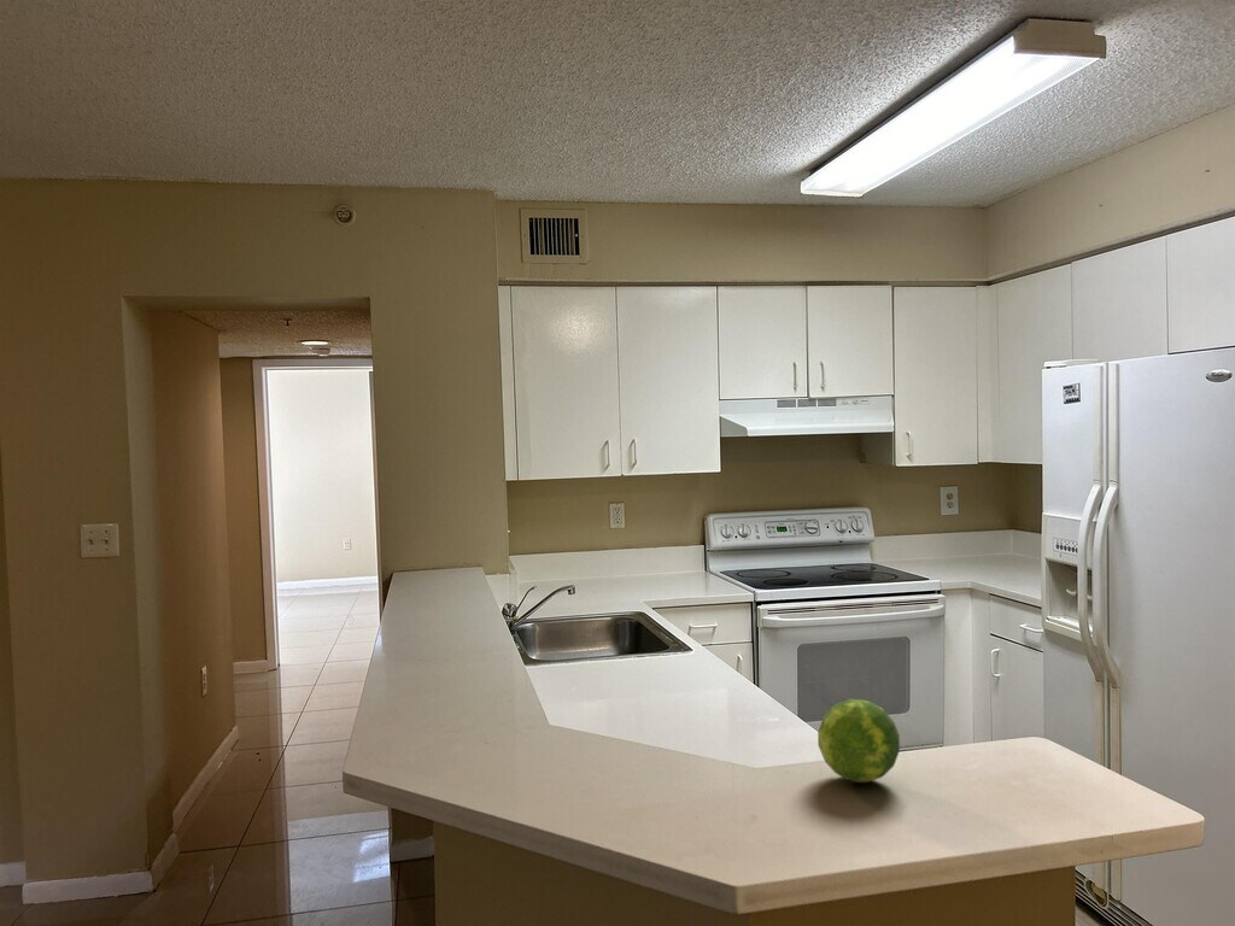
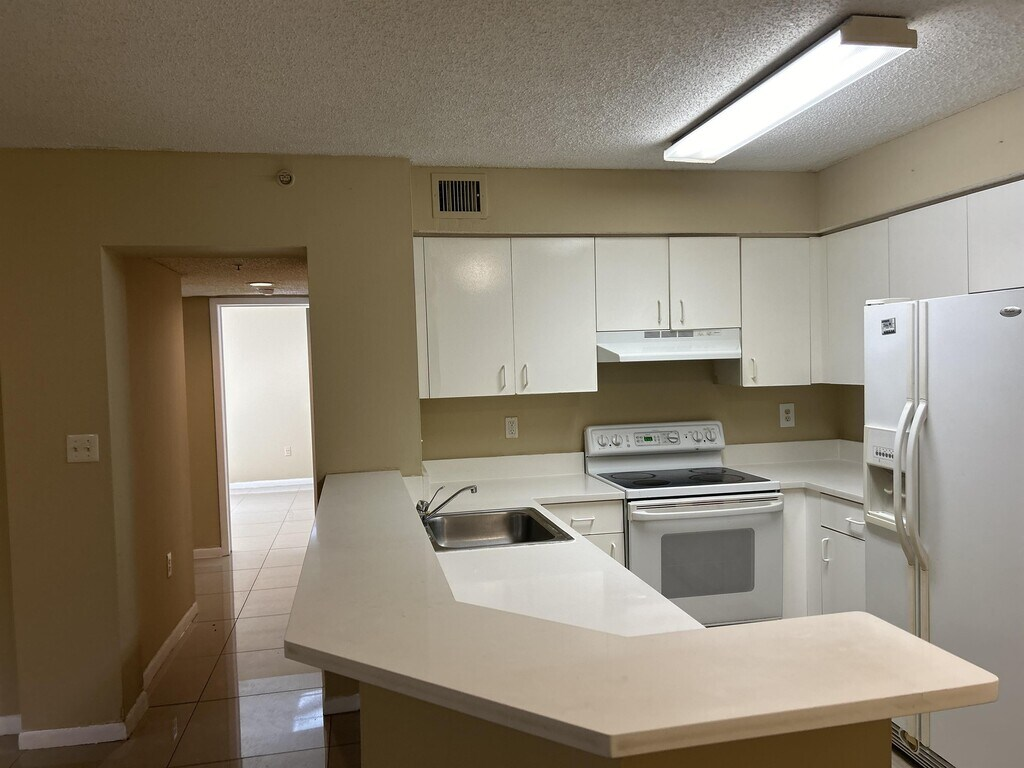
- fruit (858, 740)
